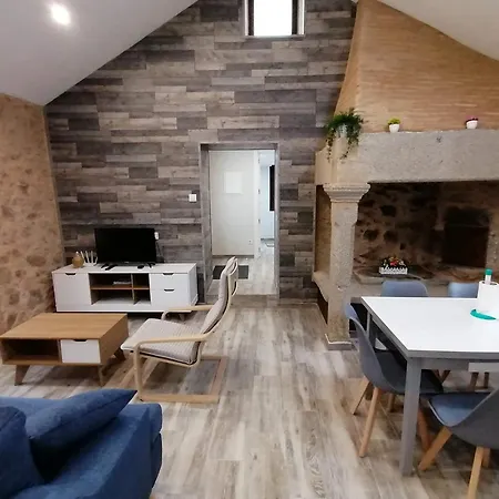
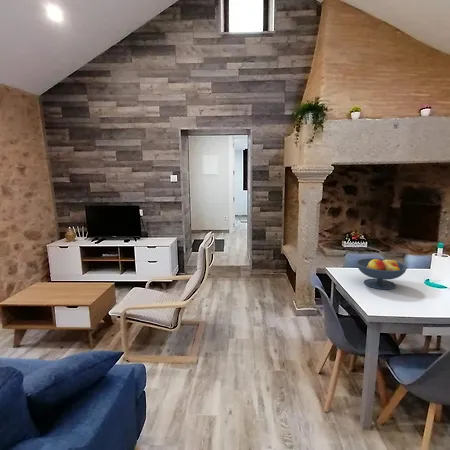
+ fruit bowl (380, 270)
